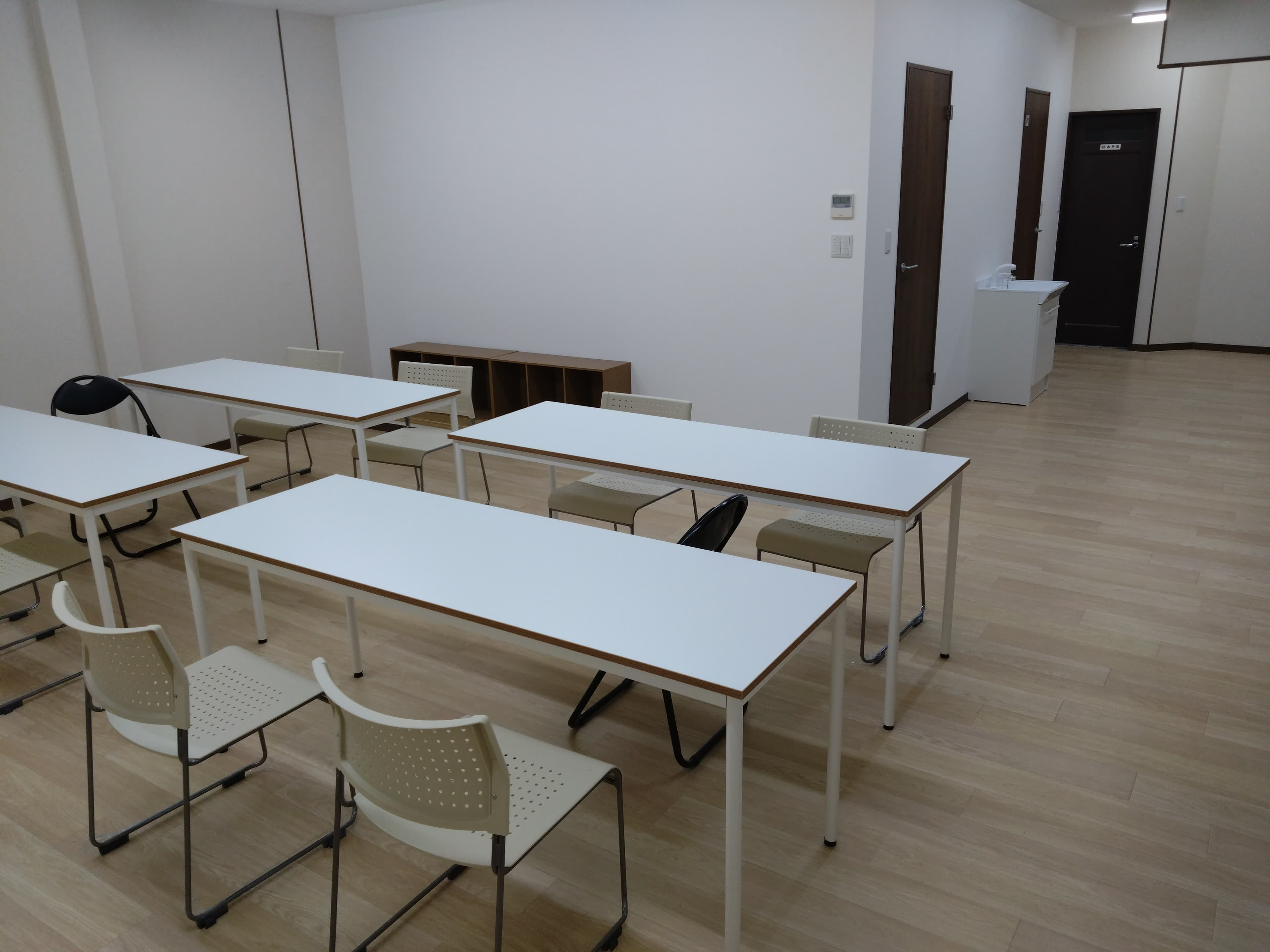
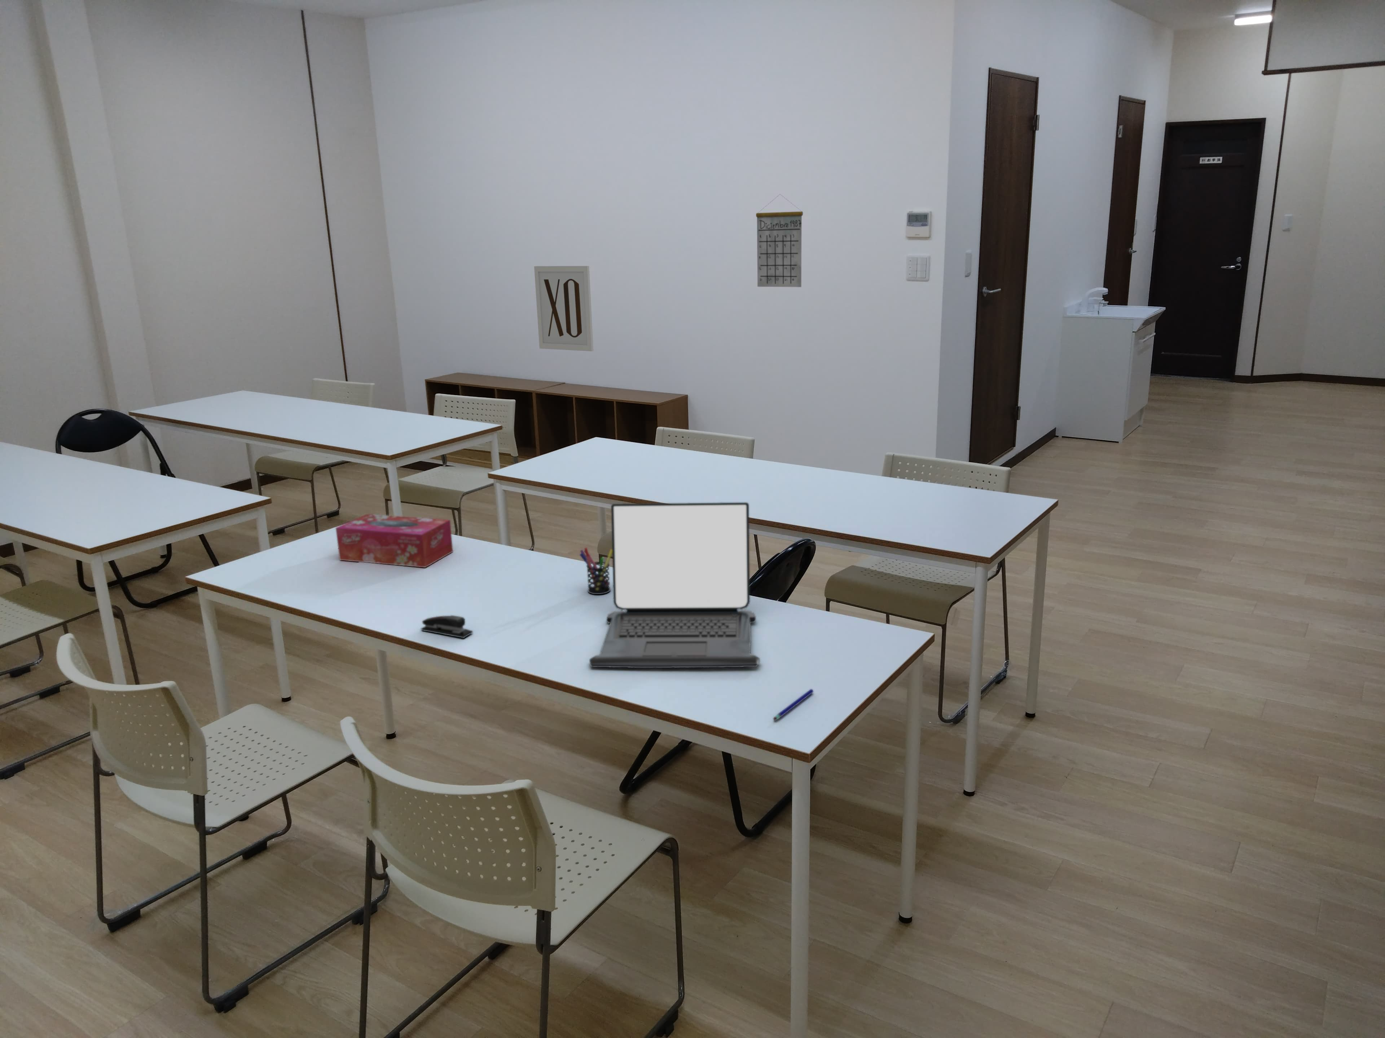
+ tissue box (395, 540)
+ pen holder (598, 569)
+ pen (794, 704)
+ wall art (564, 309)
+ stapler (445, 624)
+ calendar (779, 241)
+ laptop (676, 581)
